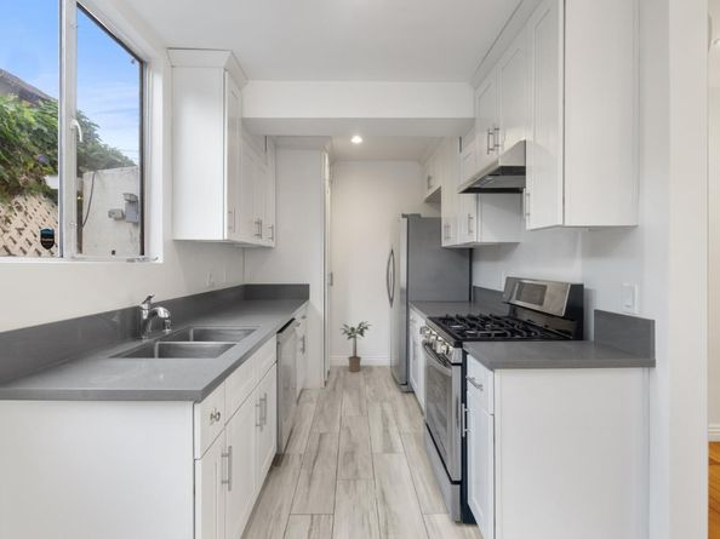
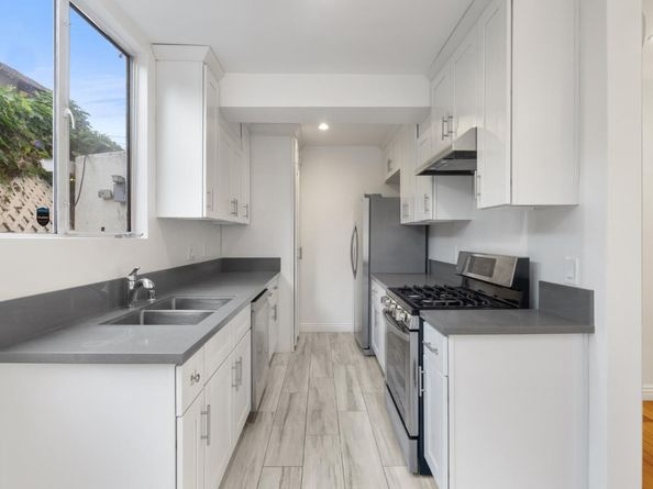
- potted plant (355, 344)
